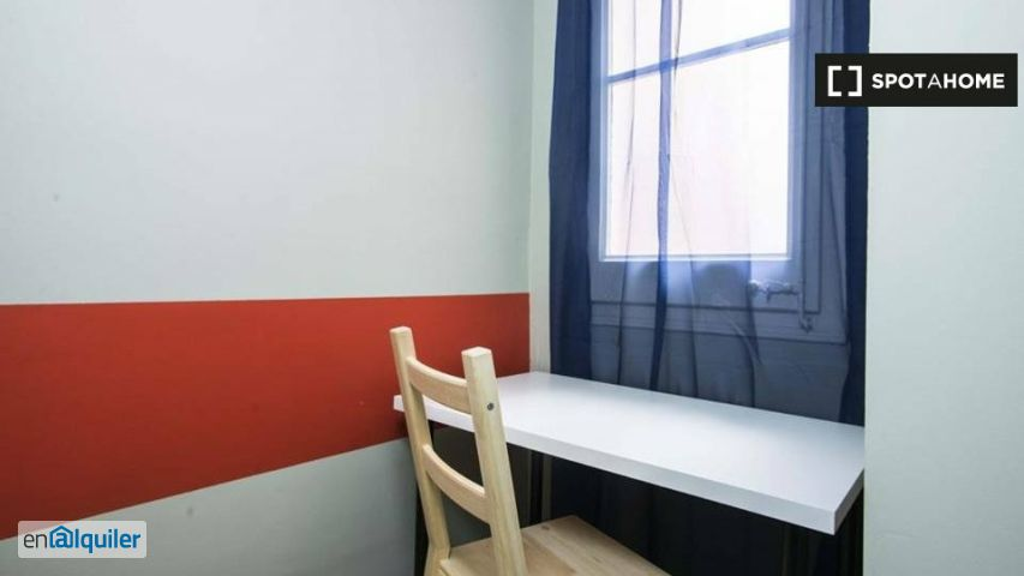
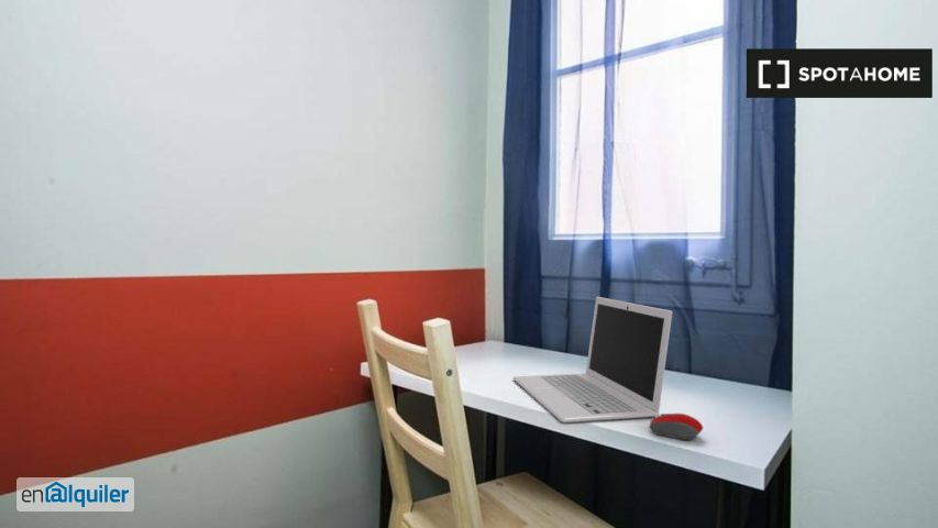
+ computer mouse (675, 424)
+ laptop (588, 351)
